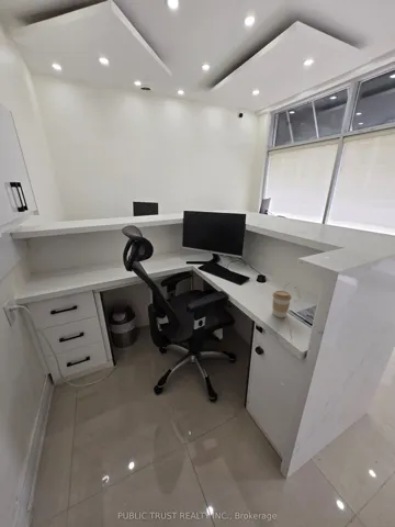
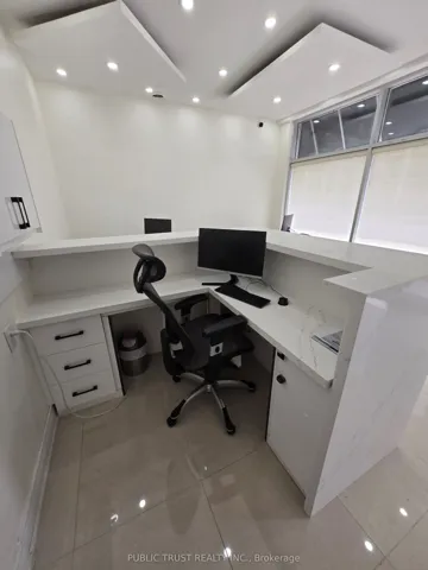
- coffee cup (281, 303)
